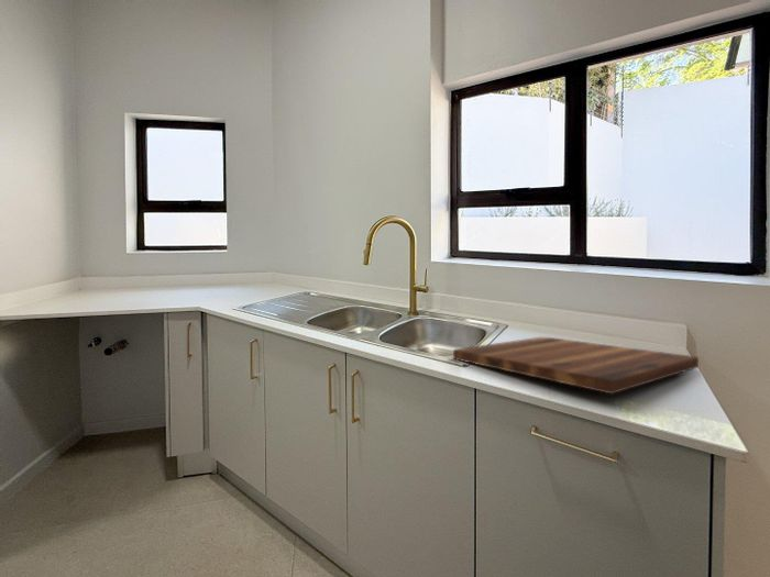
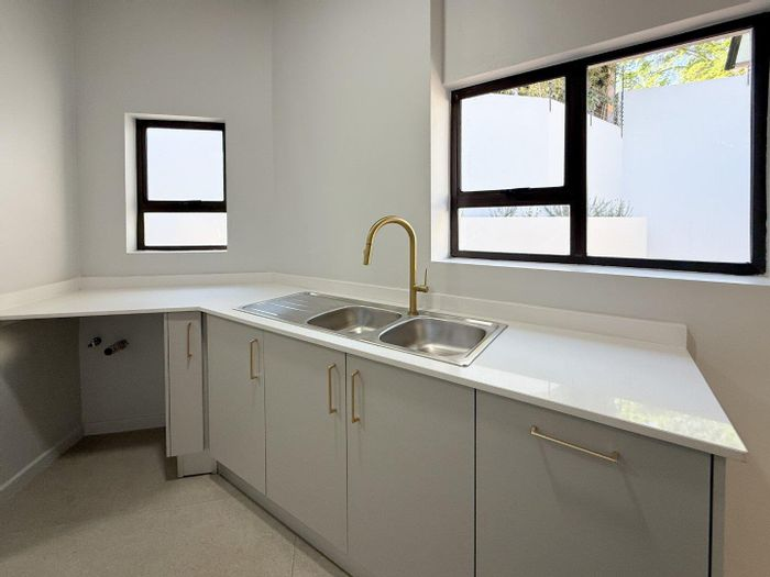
- cutting board (569, 357)
